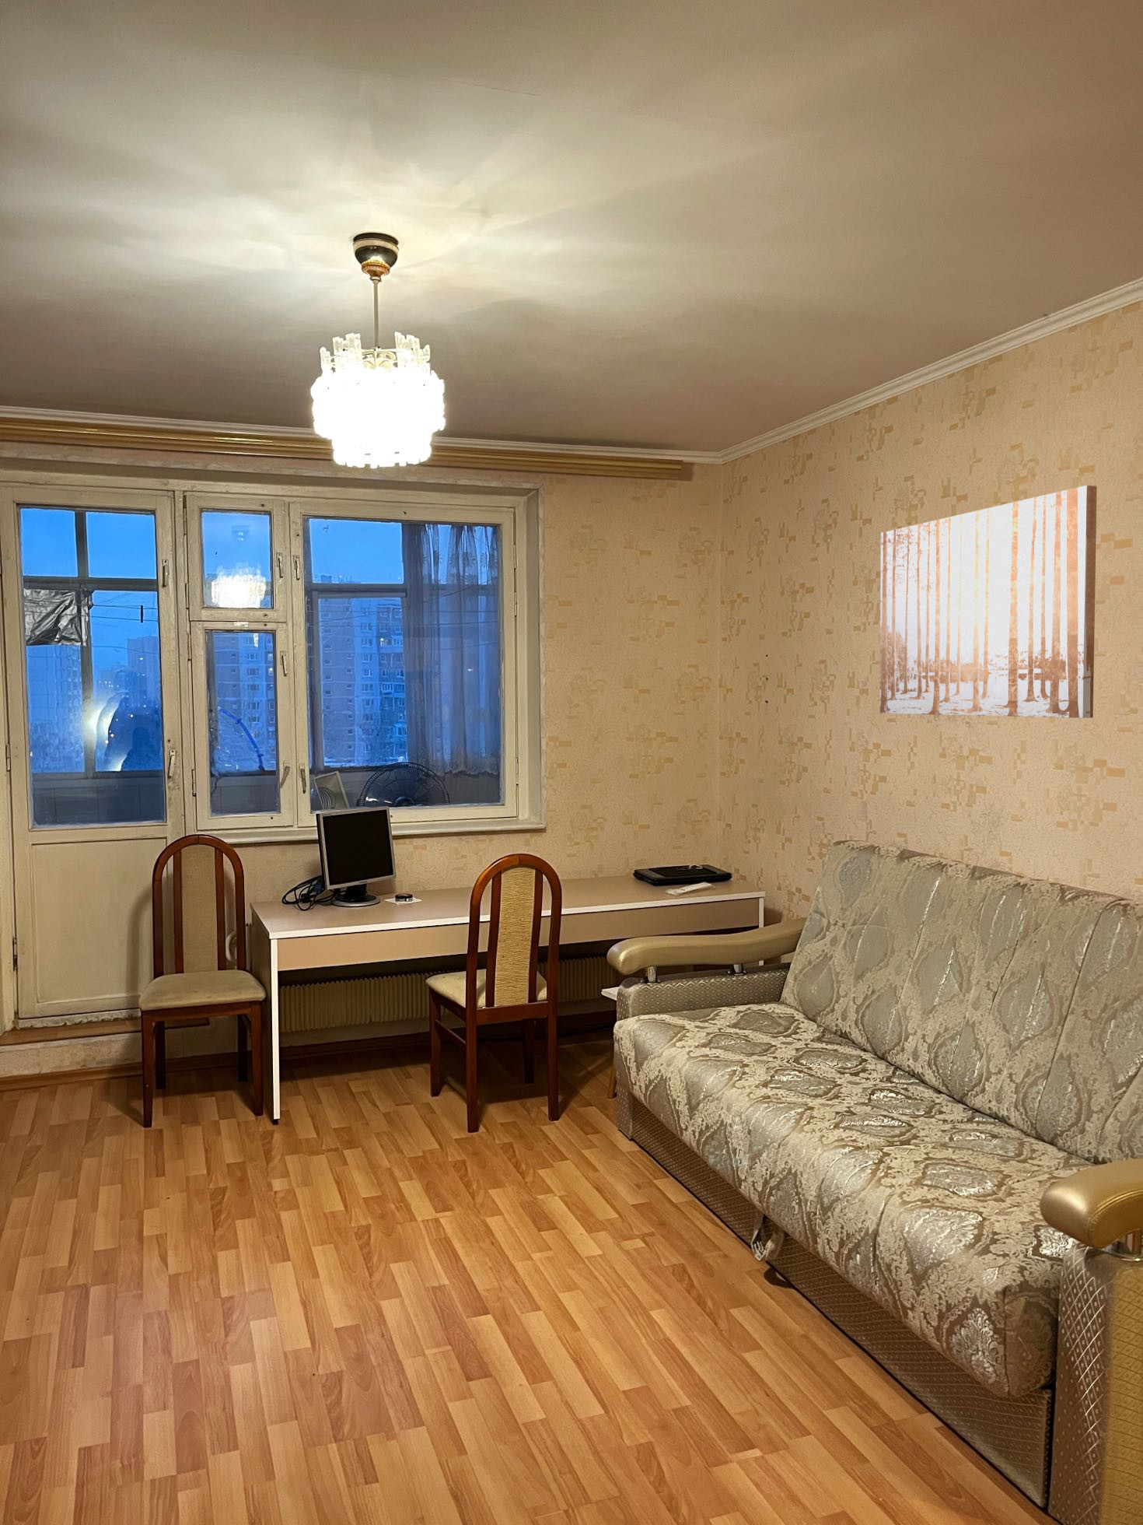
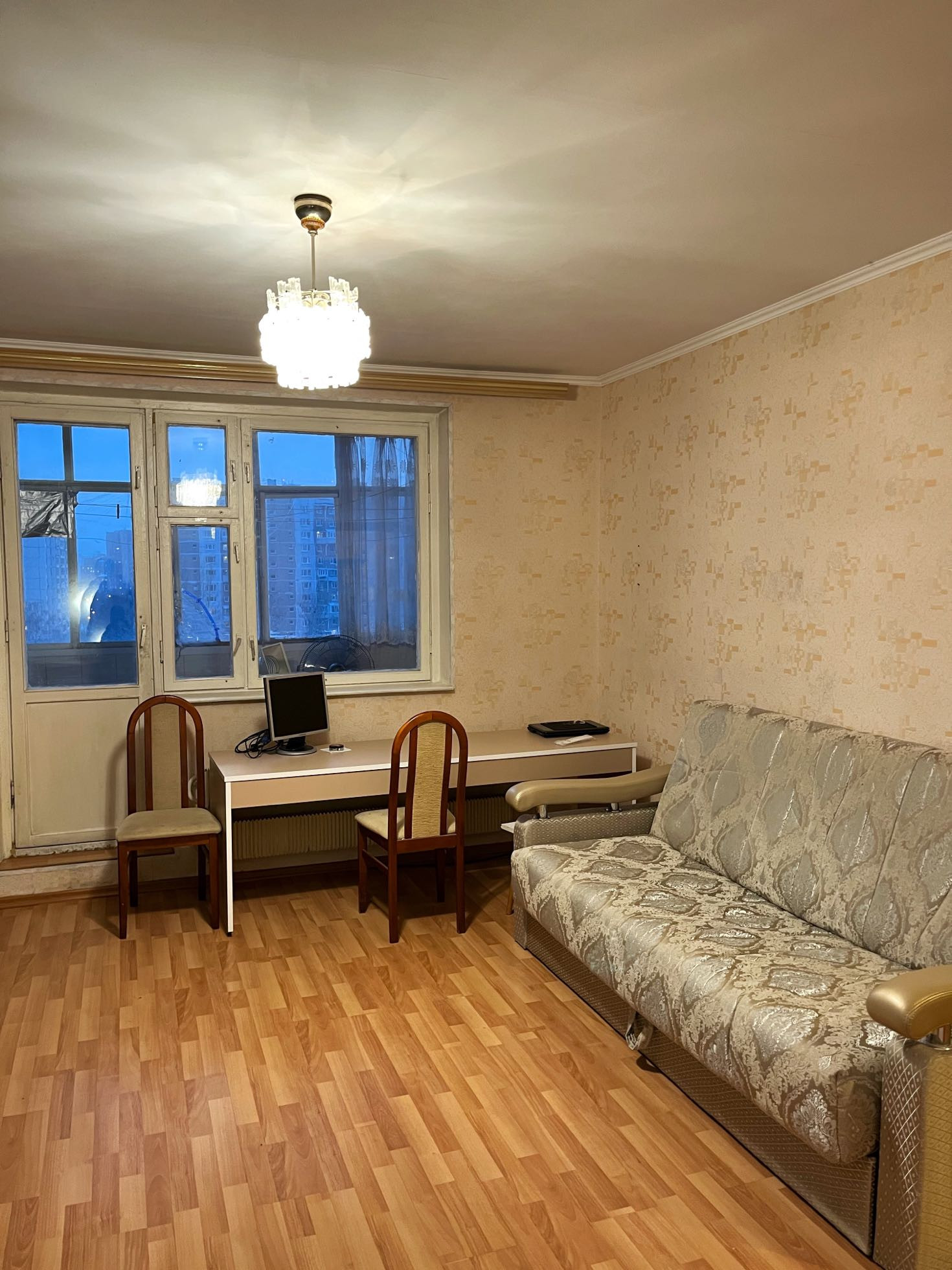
- wall art (974, 614)
